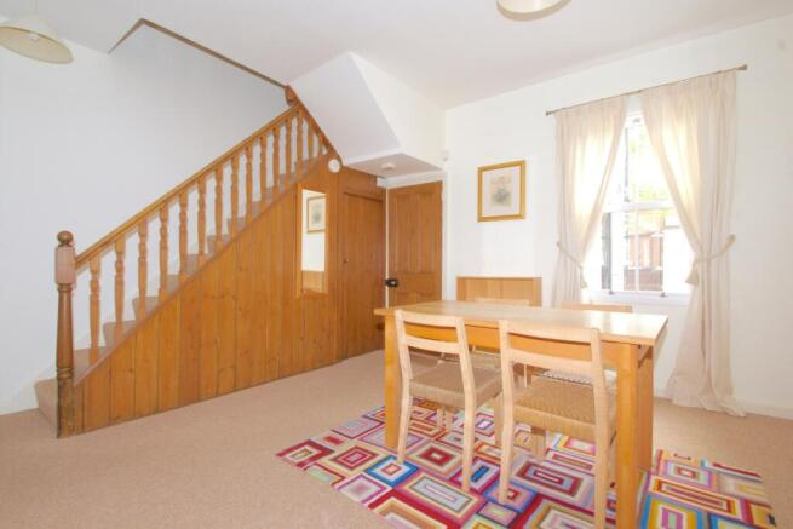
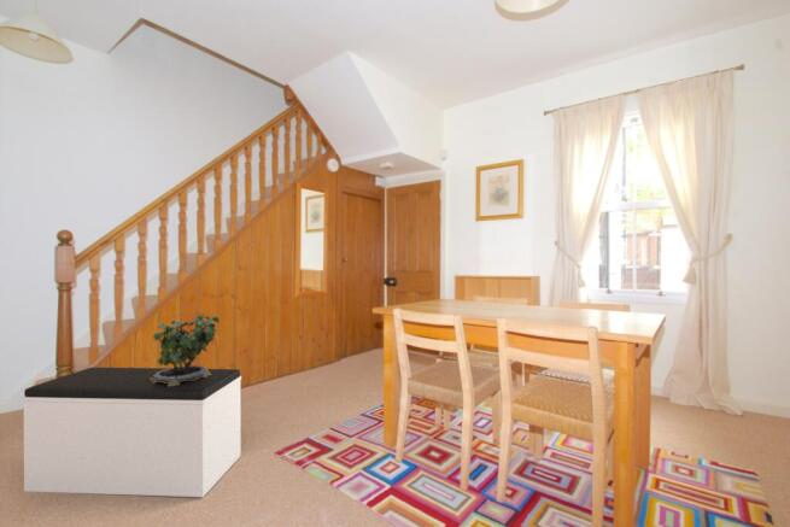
+ bench (141, 424)
+ potted plant (186, 344)
